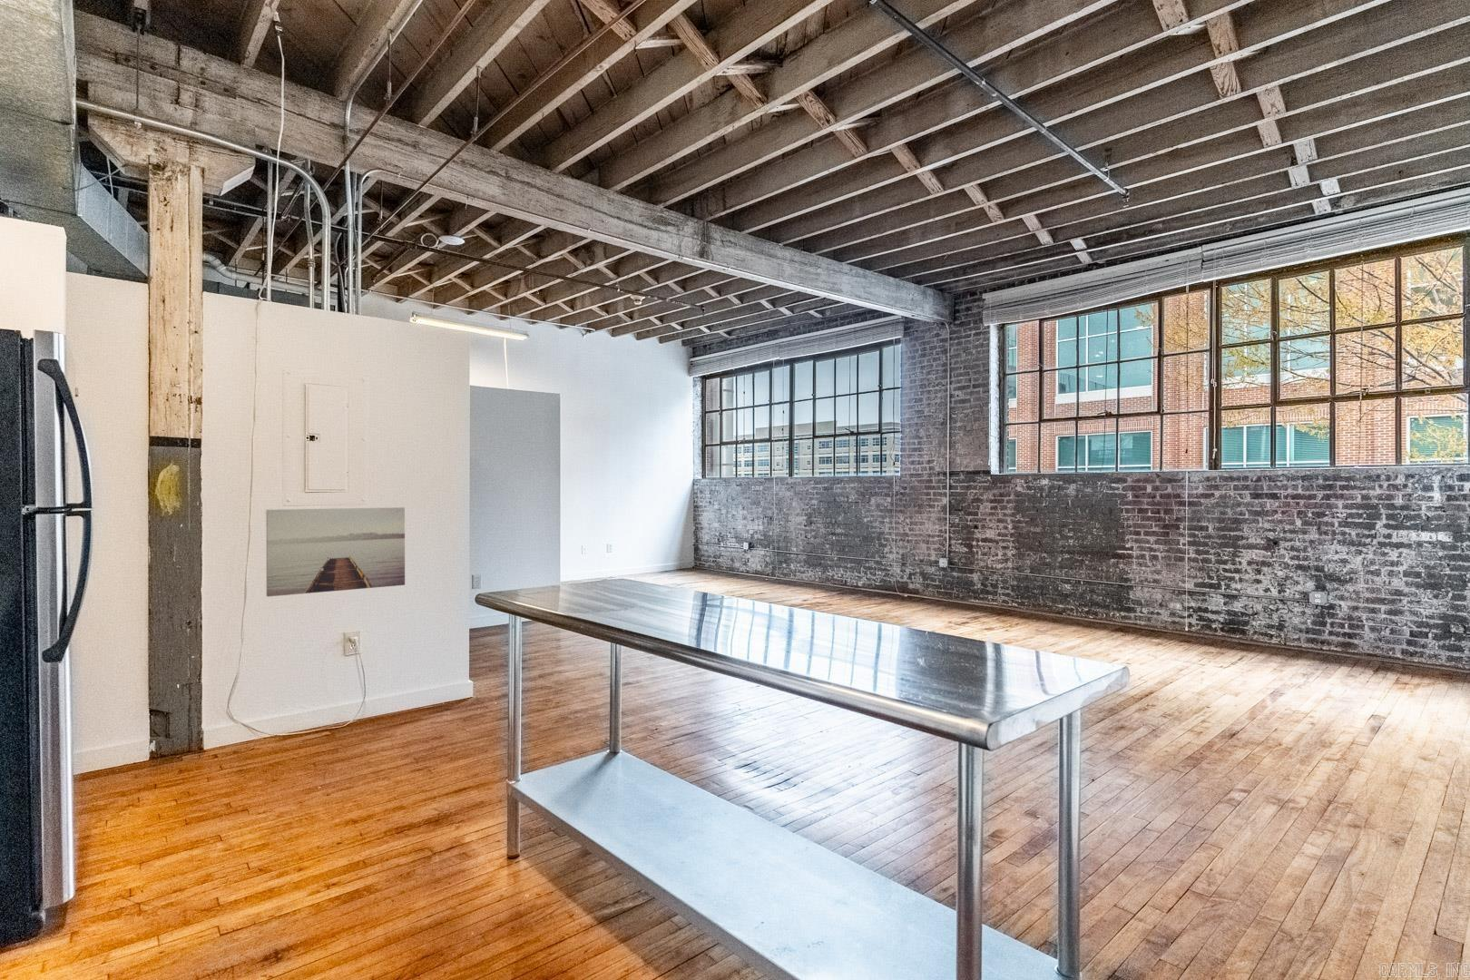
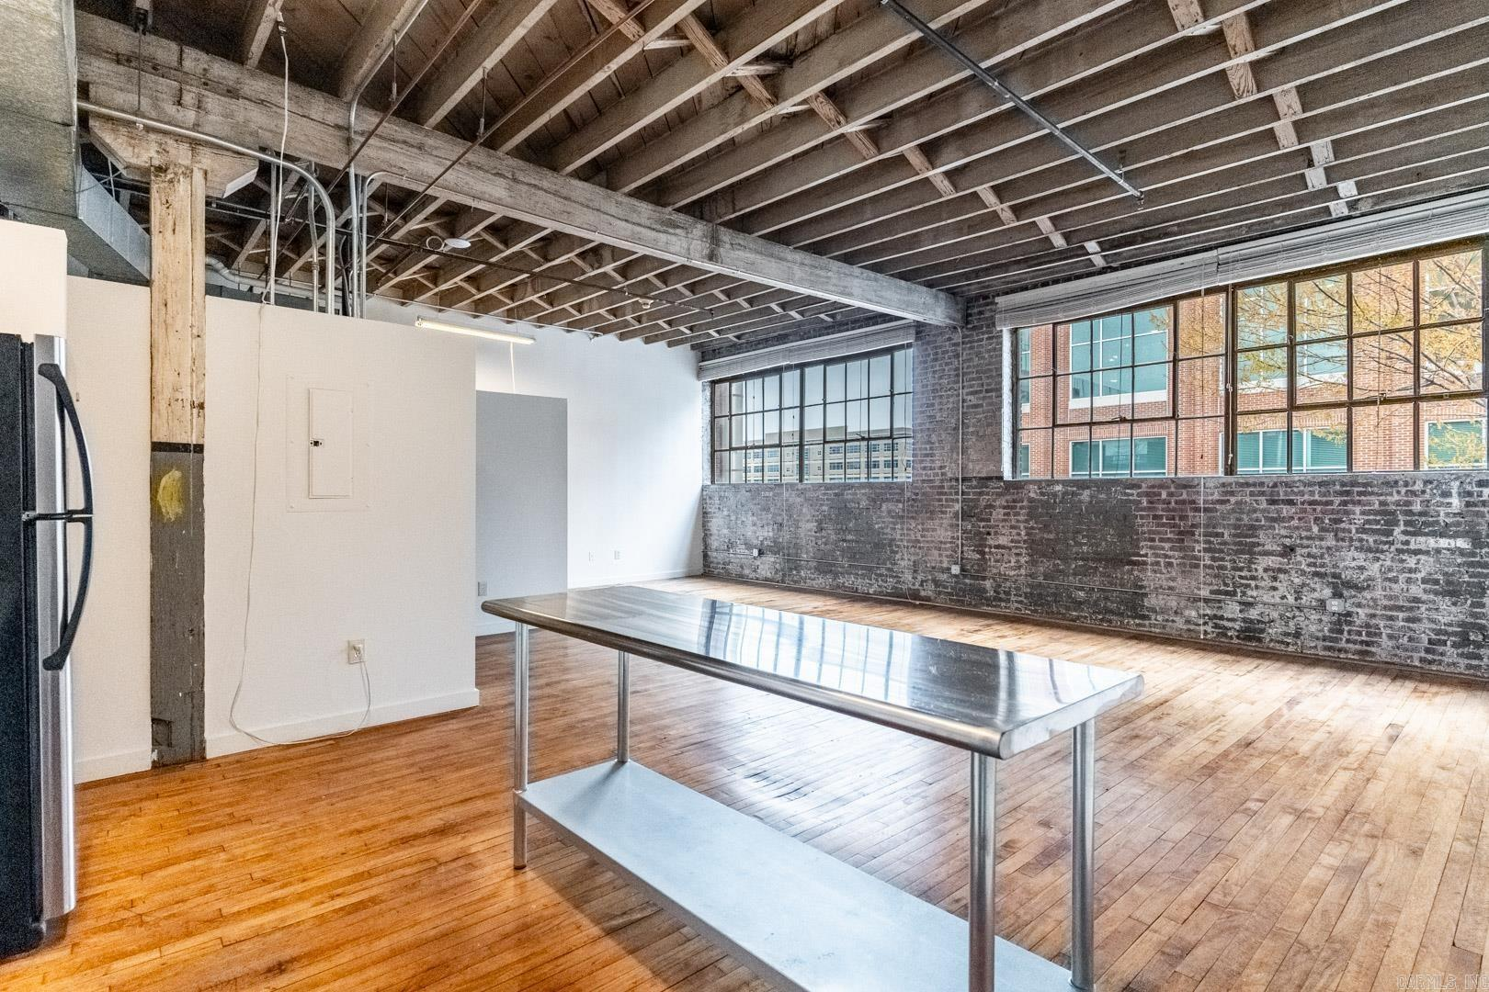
- wall art (339, 549)
